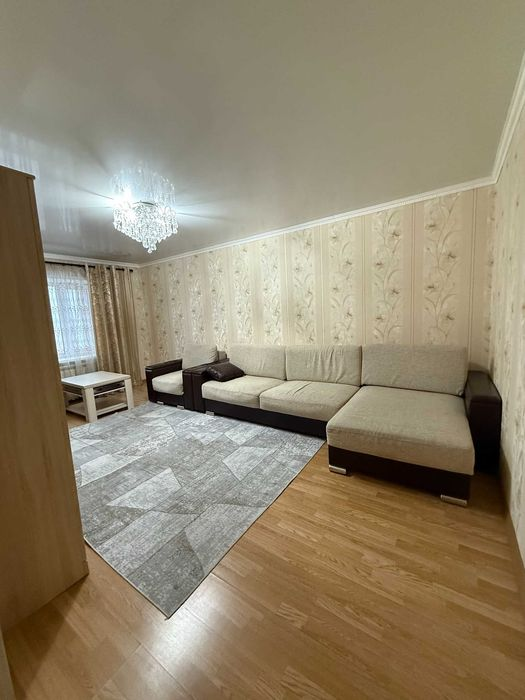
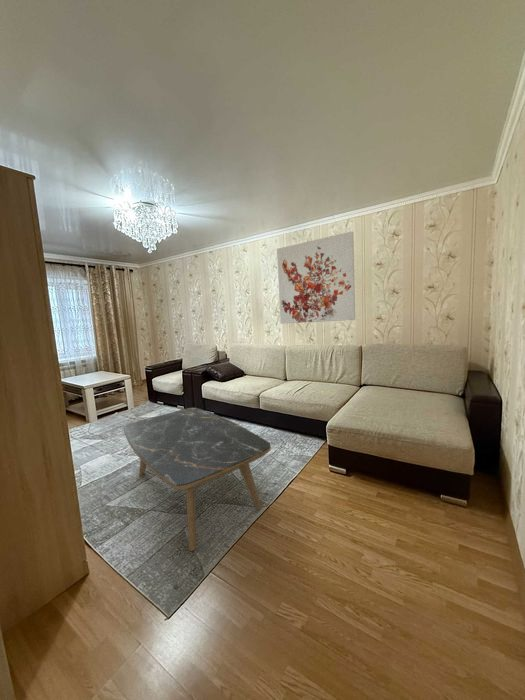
+ coffee table (190, 462)
+ wall art (313, 282)
